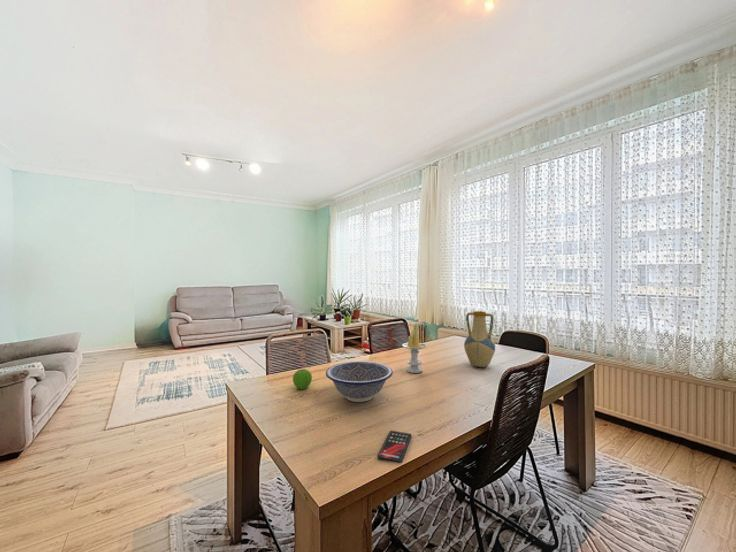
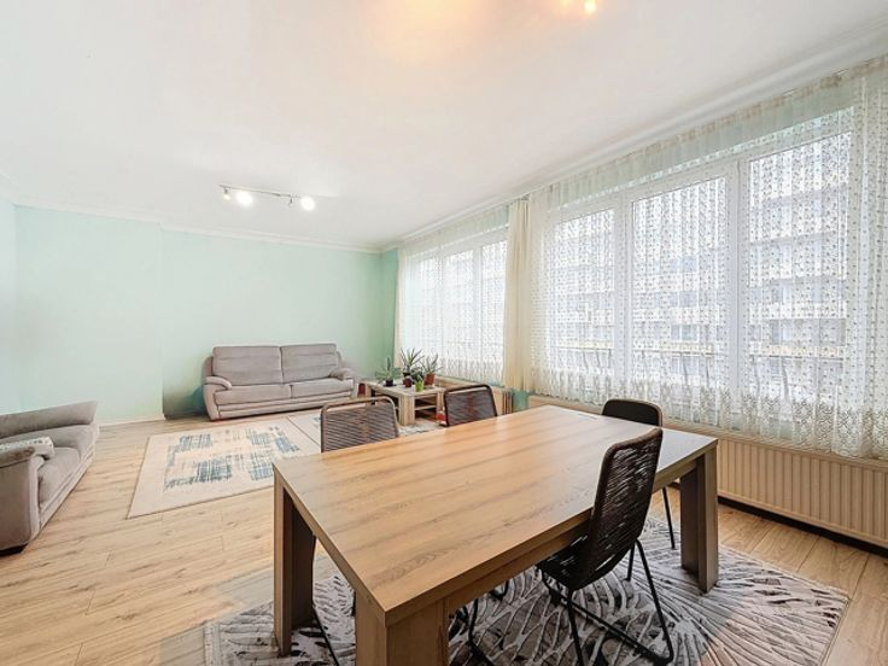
- vase (479, 338)
- fruit (302, 379)
- candle (414, 347)
- smartphone (395, 445)
- decorative bowl (359, 383)
